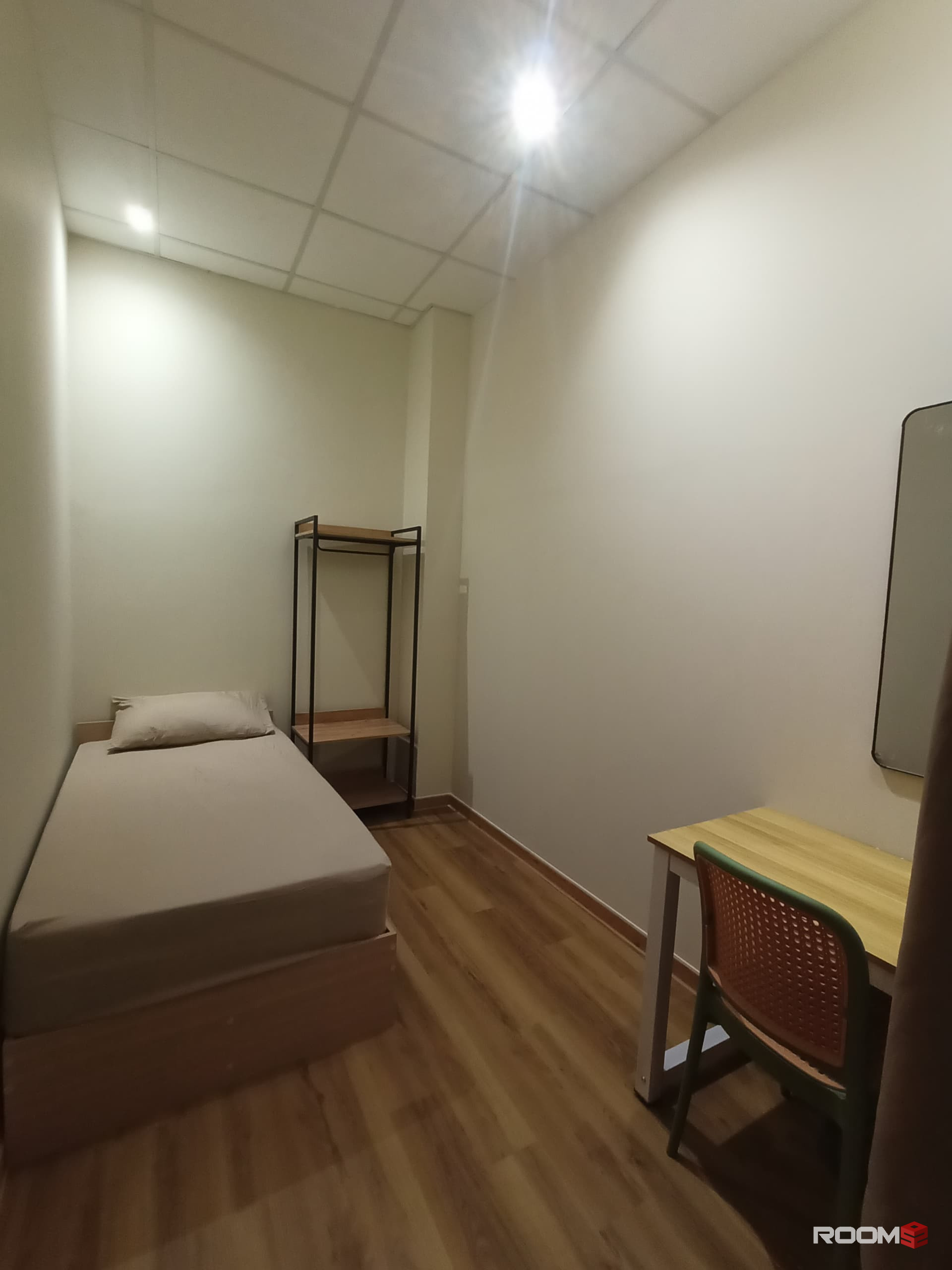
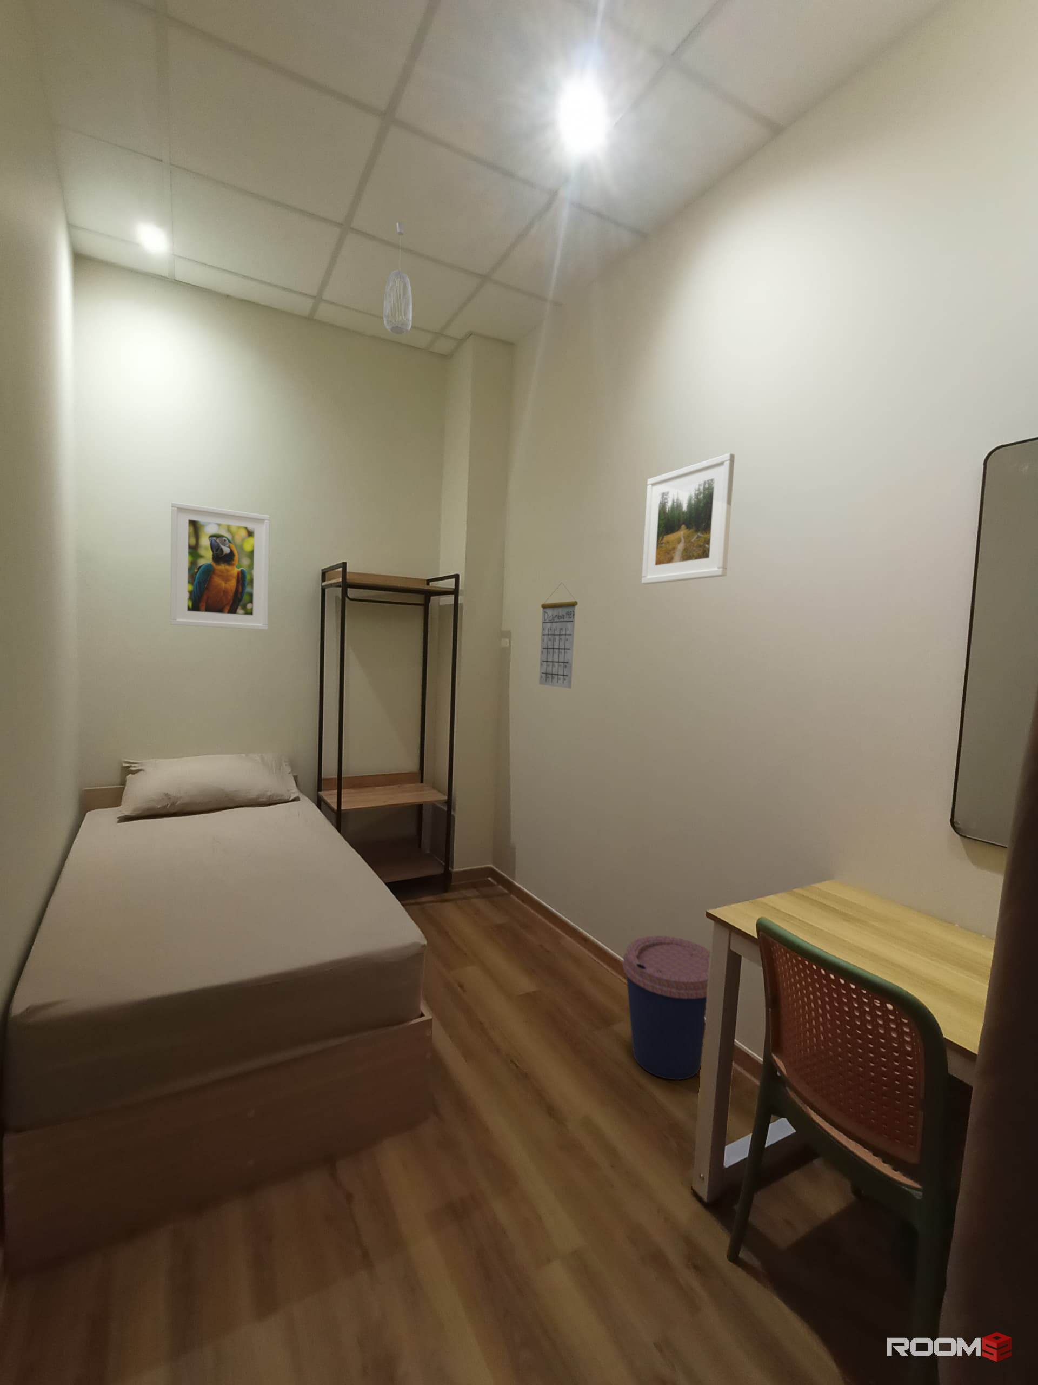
+ calendar (557, 634)
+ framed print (221, 568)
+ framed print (684, 525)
+ coffee cup (669, 1008)
+ pendant light (399, 278)
